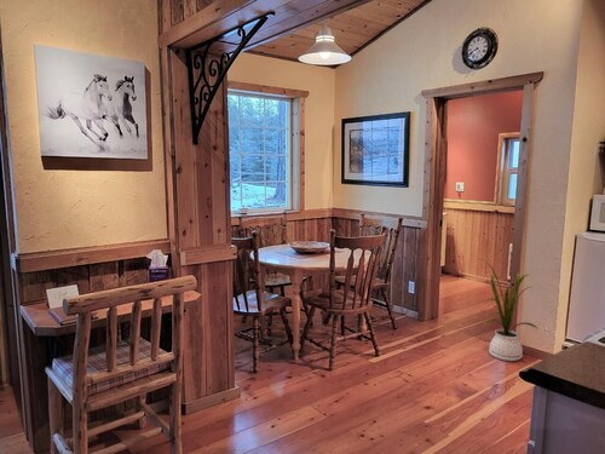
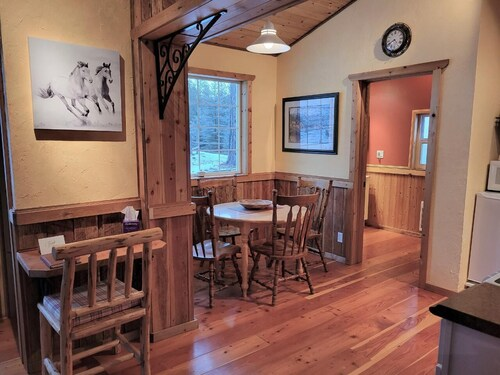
- house plant (505, 309)
